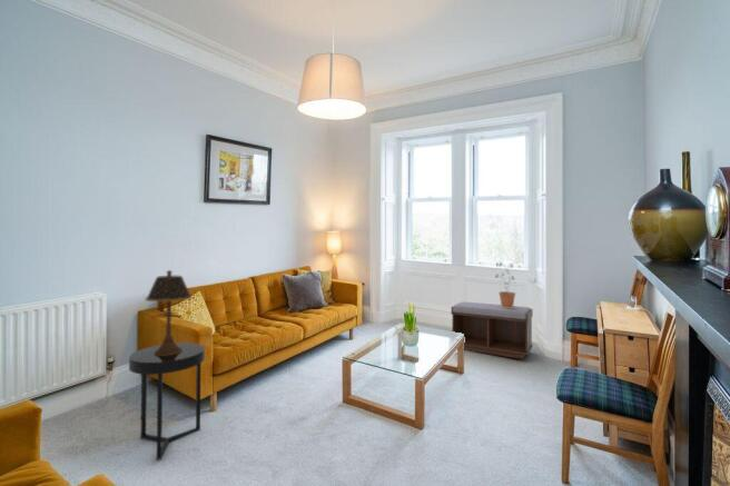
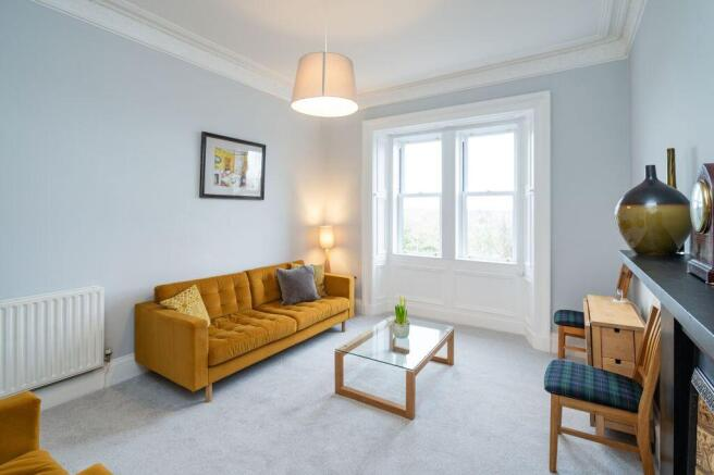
- bench (491, 327)
- side table (161, 396)
- potted plant (505, 284)
- table lamp (169, 310)
